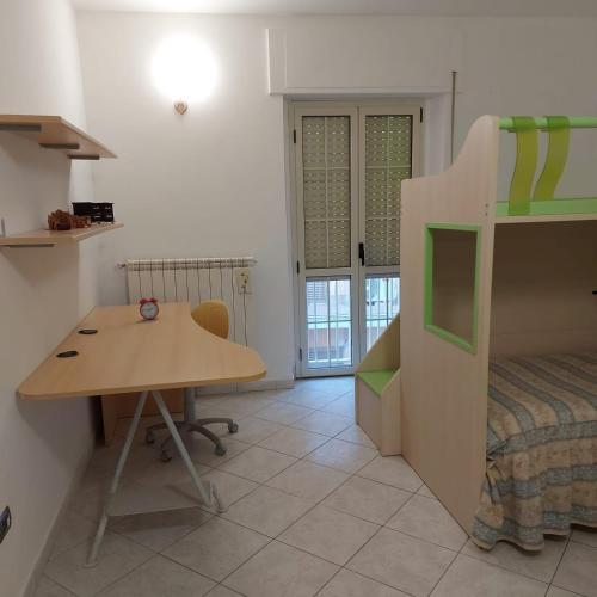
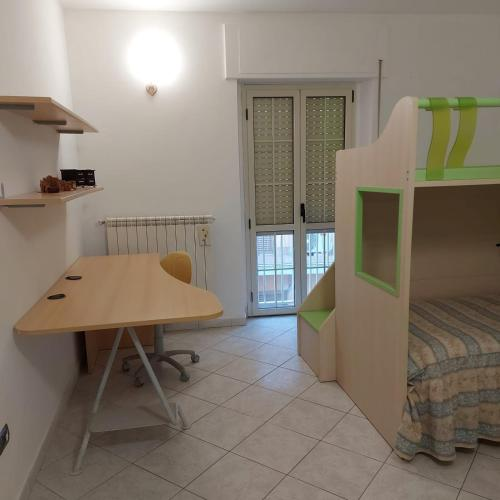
- alarm clock (148, 306)
